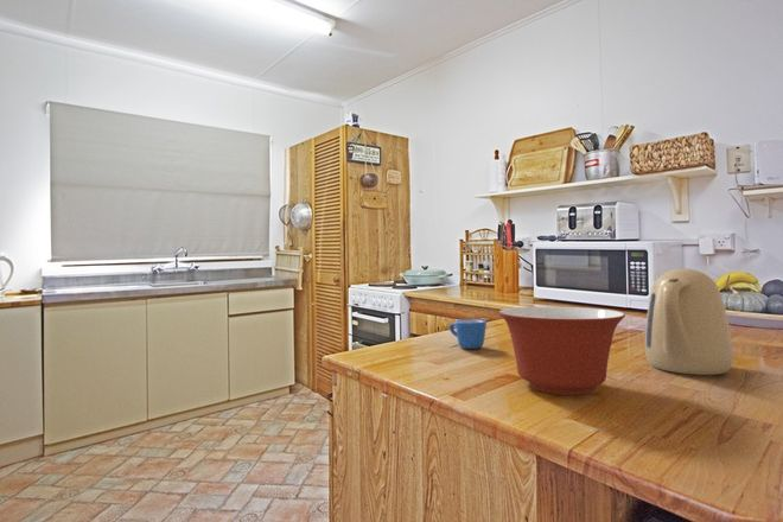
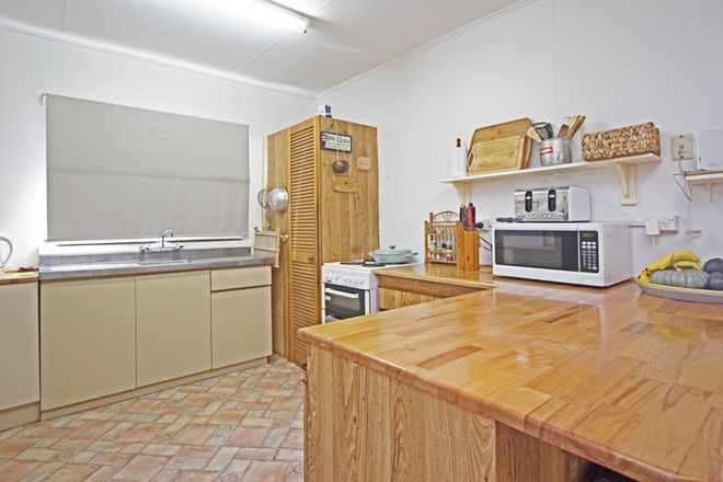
- kettle (685, 318)
- mixing bowl (559, 349)
- mug (466, 333)
